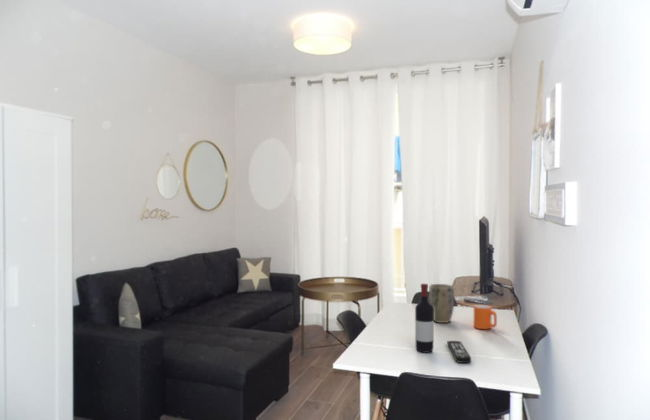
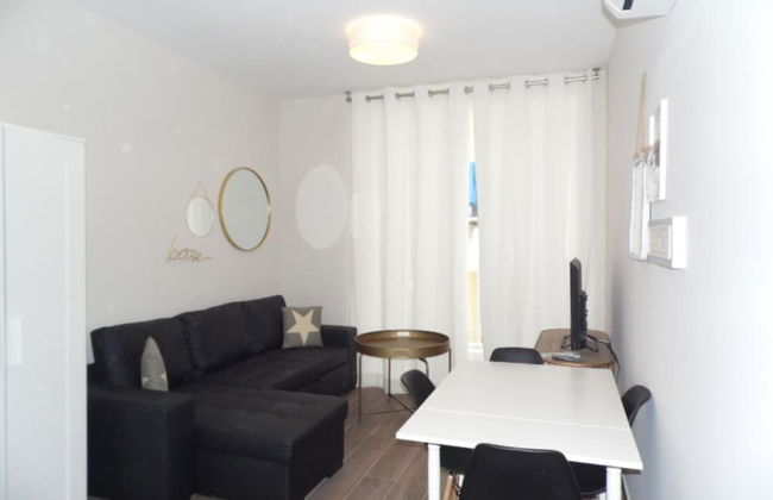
- remote control (458, 351)
- plant pot (441, 303)
- wine bottle (424, 317)
- mug (485, 317)
